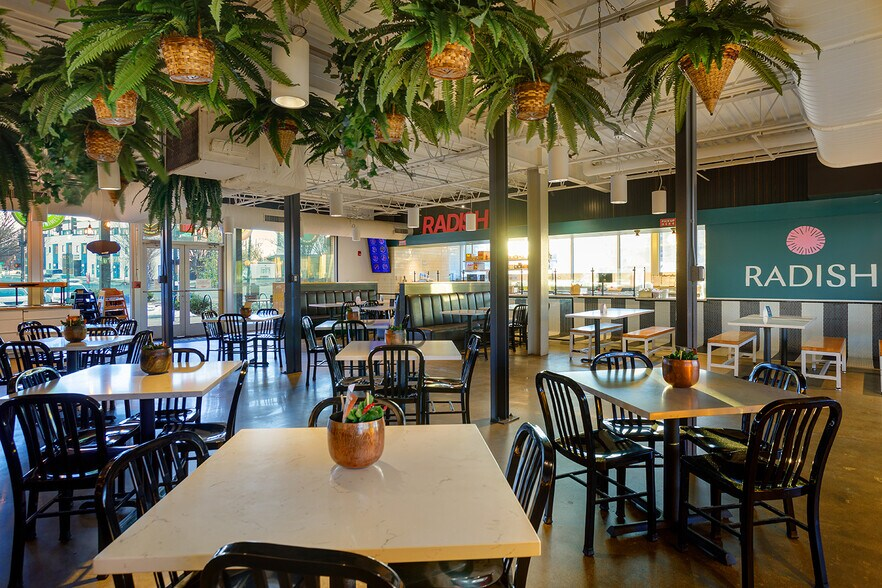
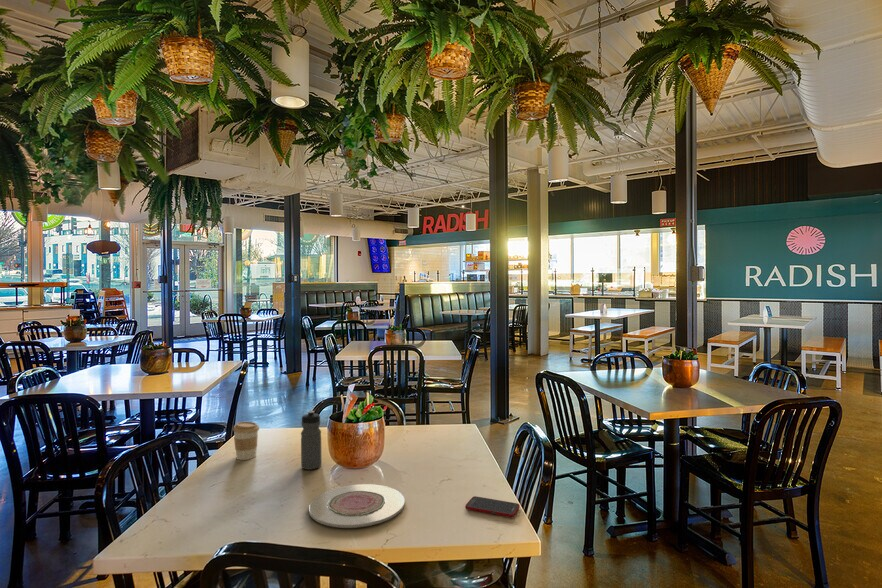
+ water bottle (311, 438)
+ cell phone (492, 506)
+ coffee cup (246, 439)
+ plate (357, 503)
